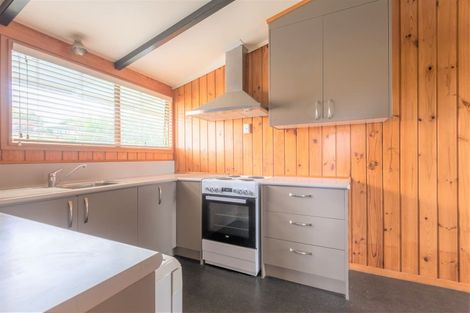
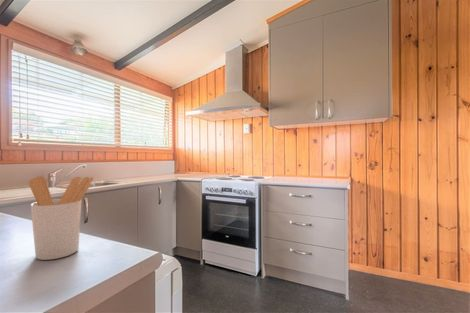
+ utensil holder (66, 212)
